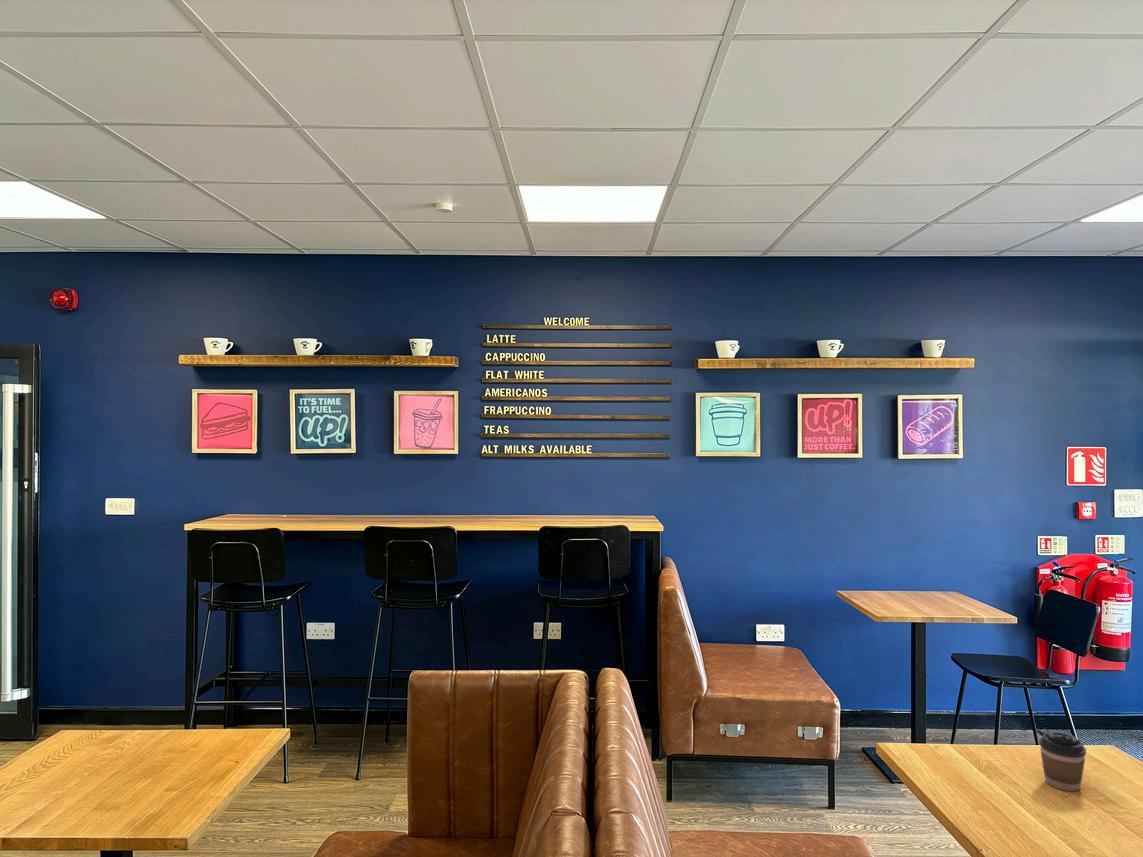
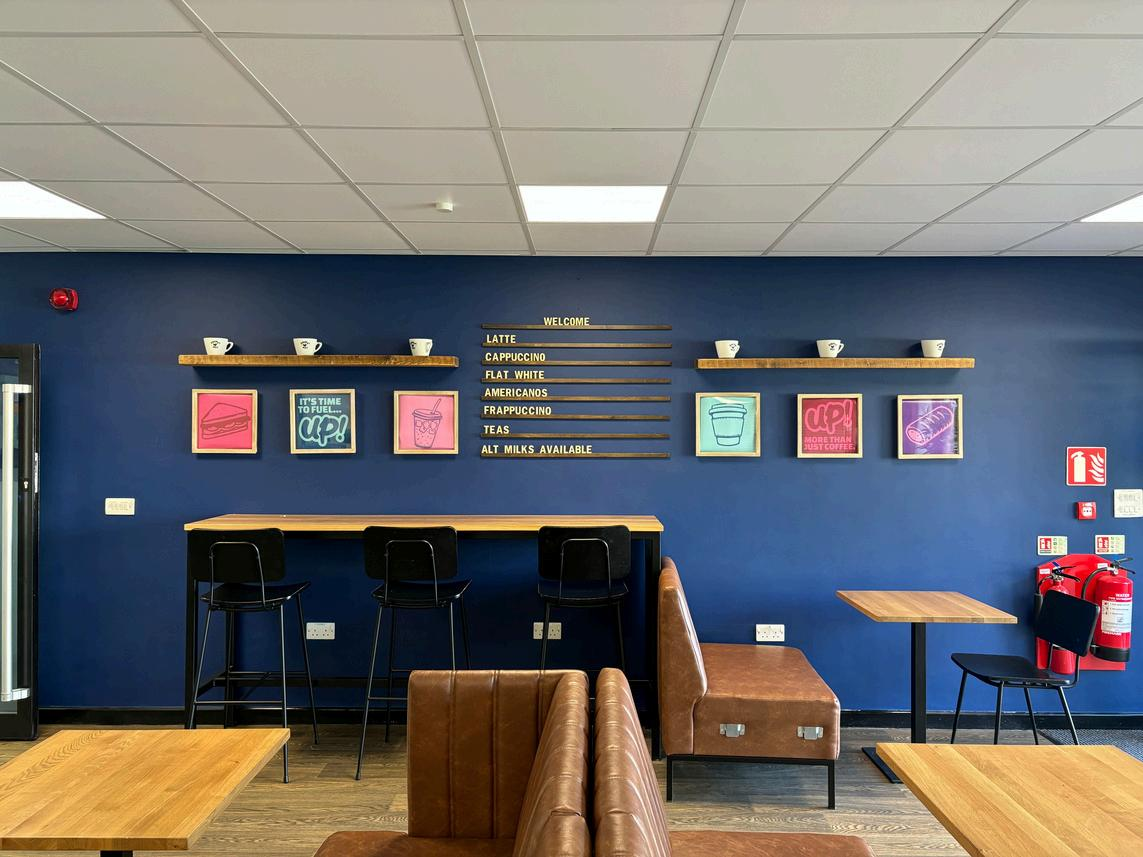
- coffee cup (1062, 758)
